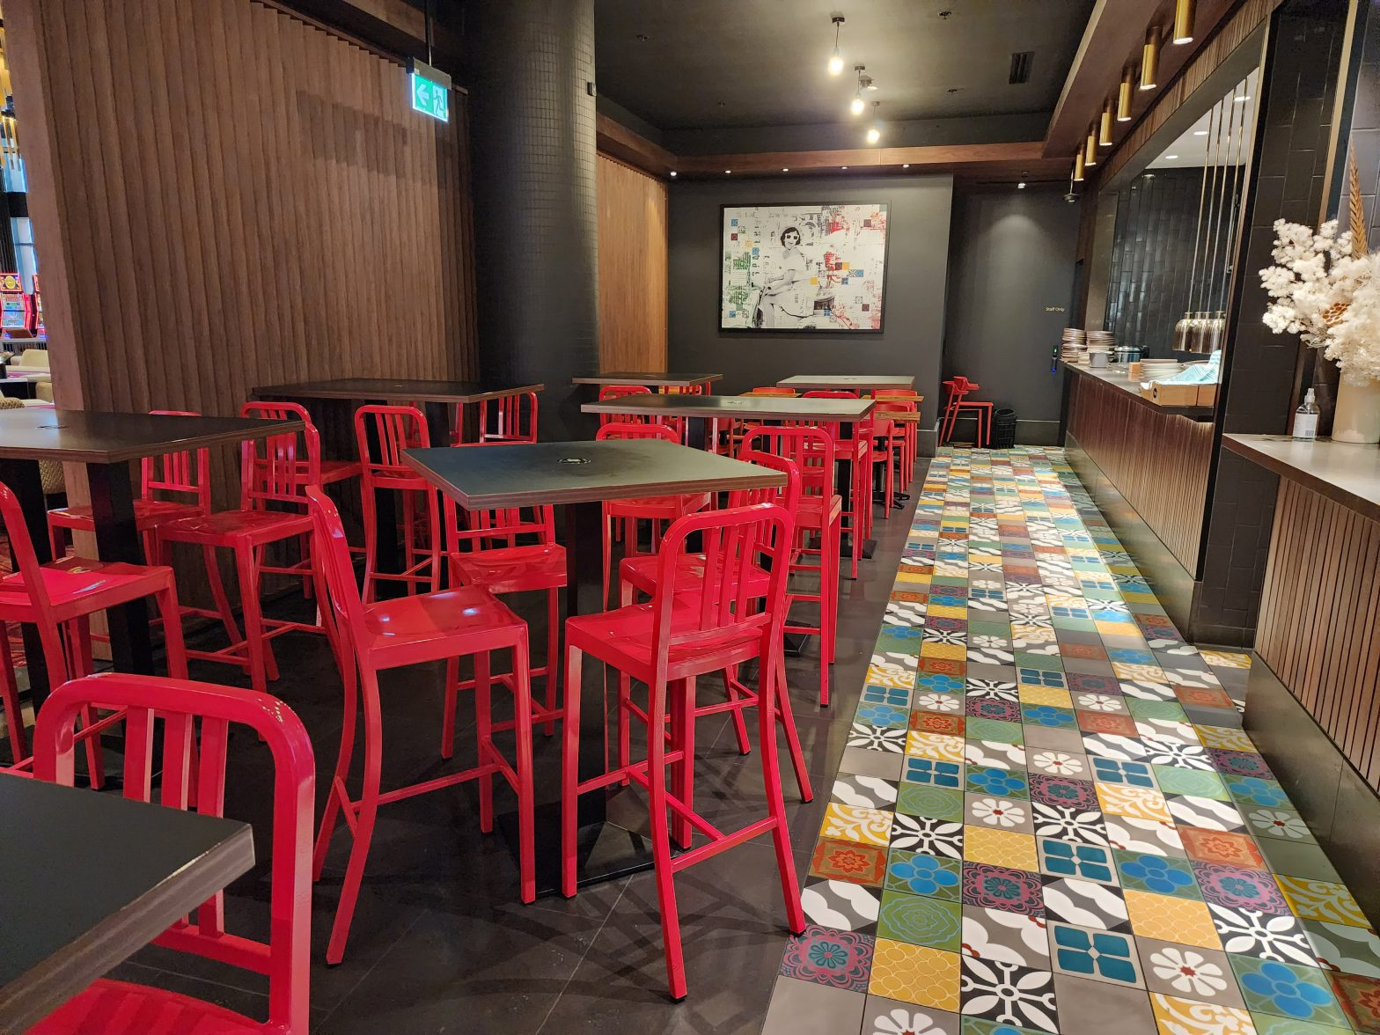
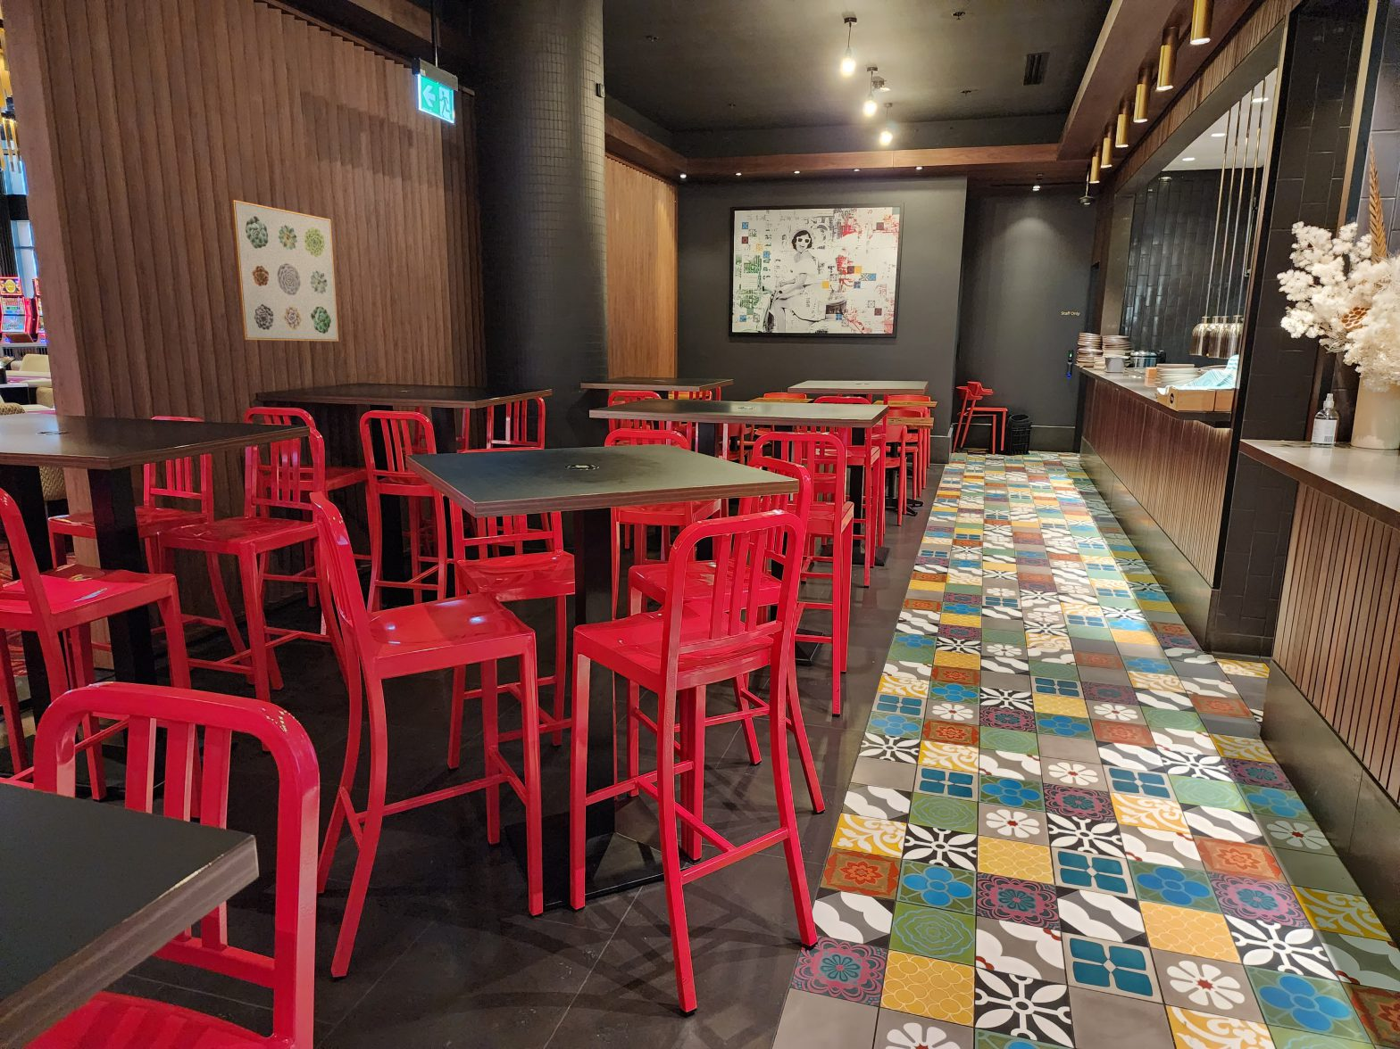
+ wall art (289, 275)
